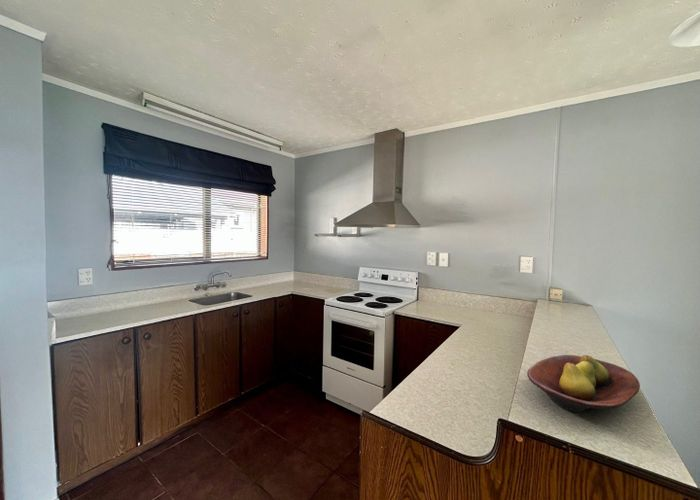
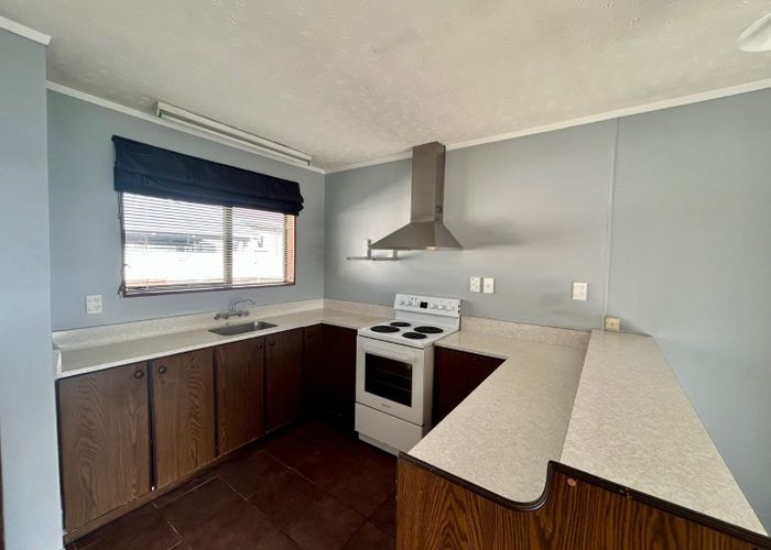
- fruit bowl (581, 377)
